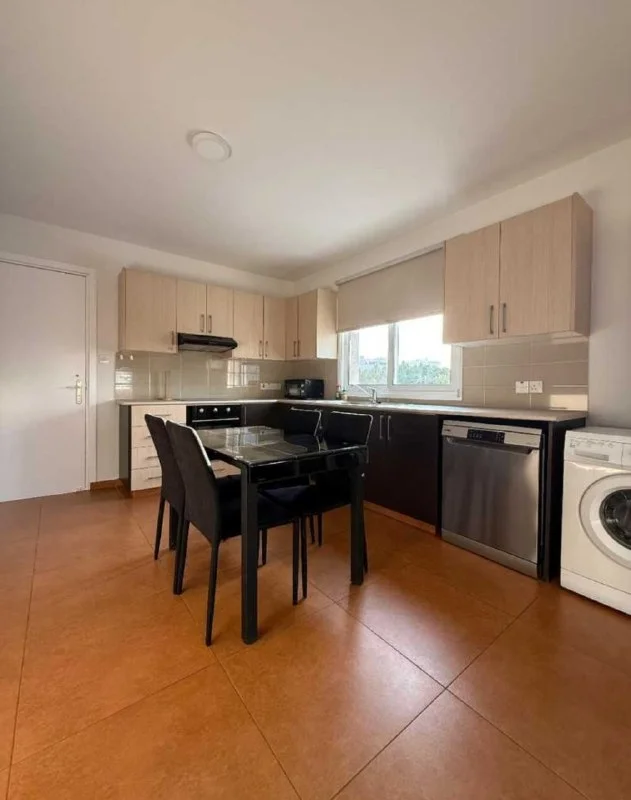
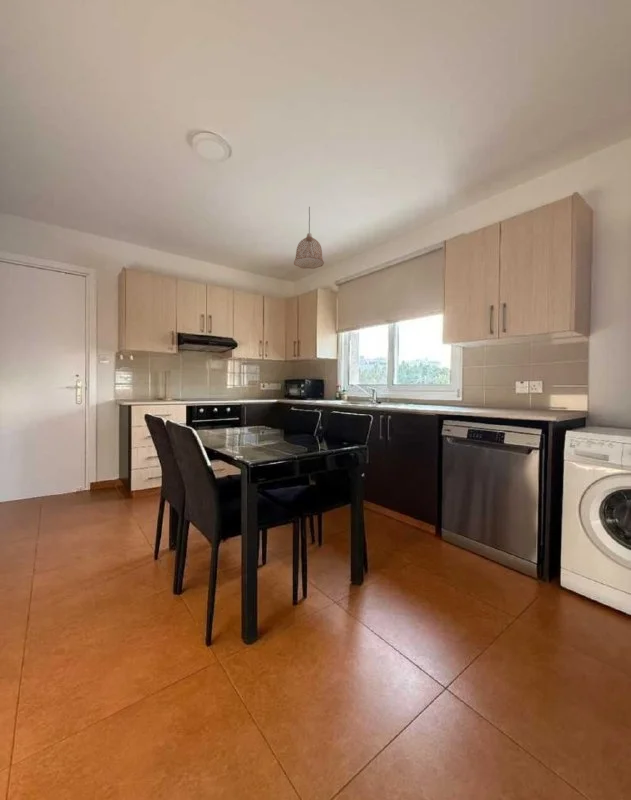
+ pendant lamp (309, 235)
